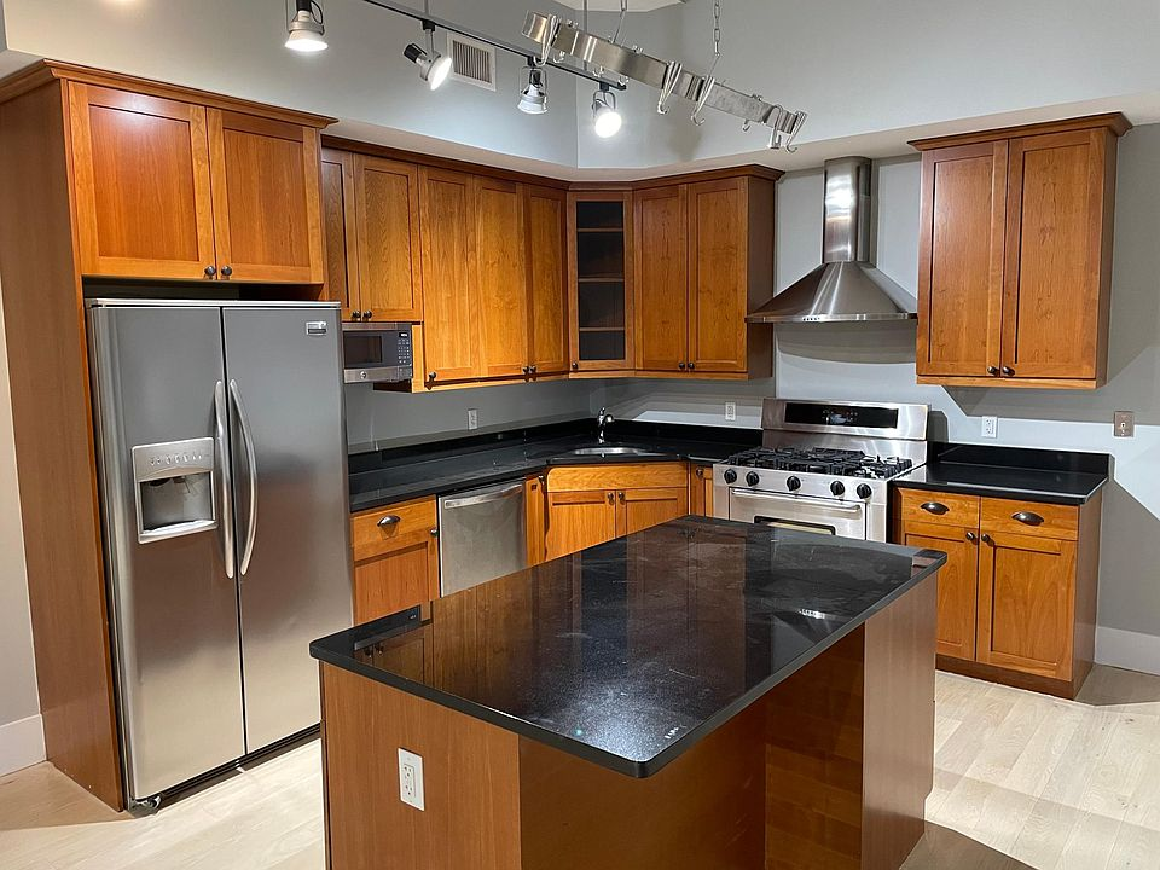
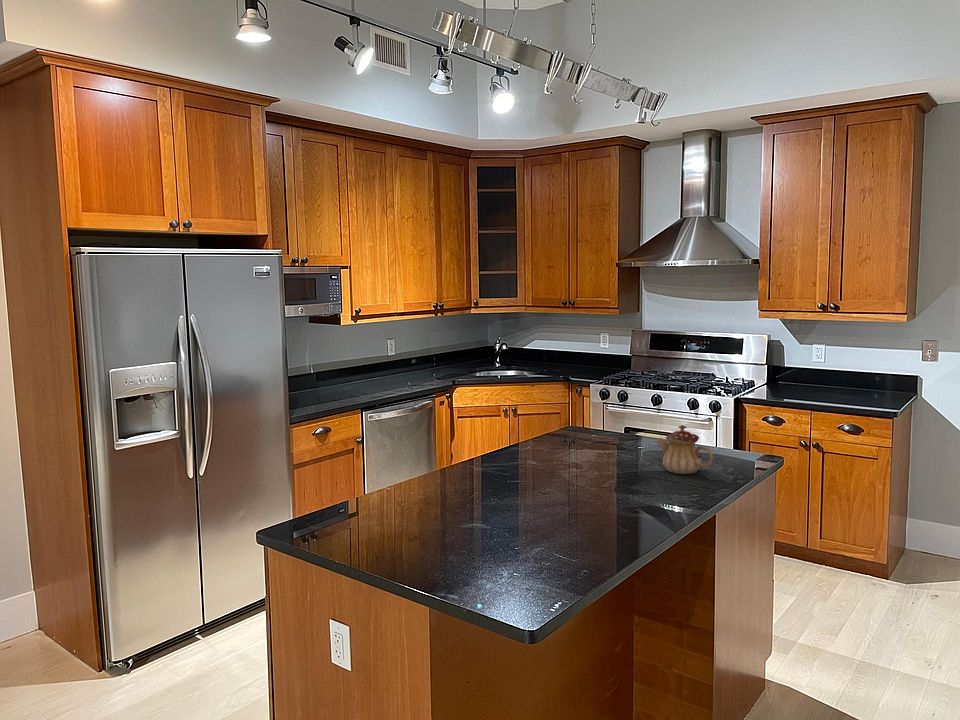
+ teapot (684, 448)
